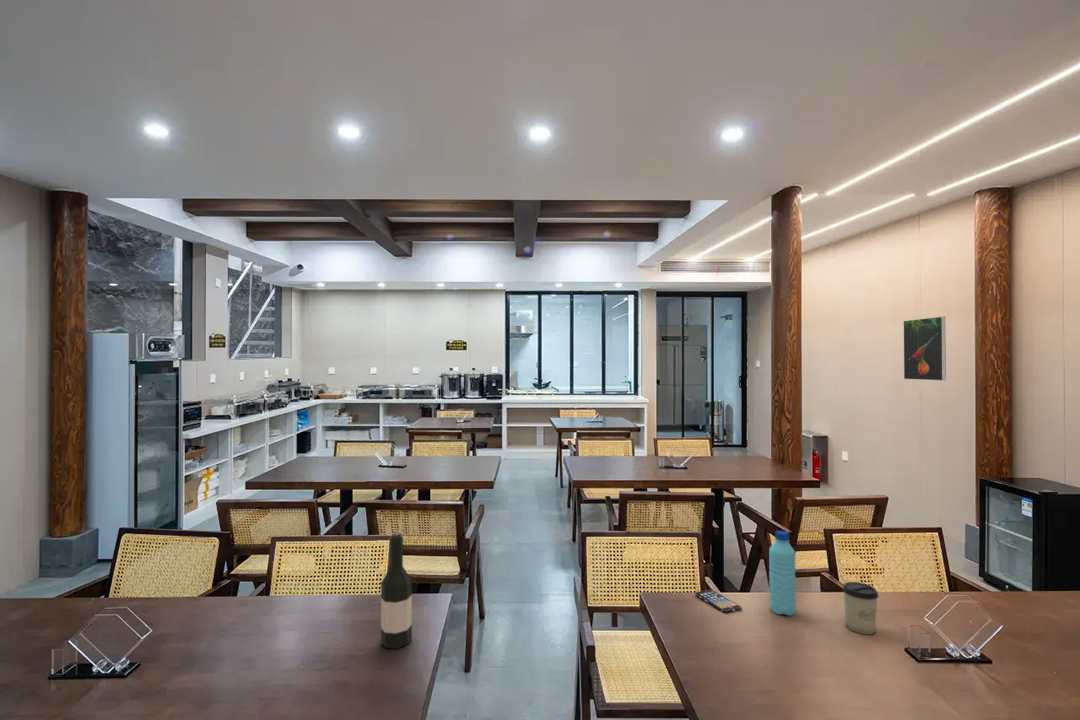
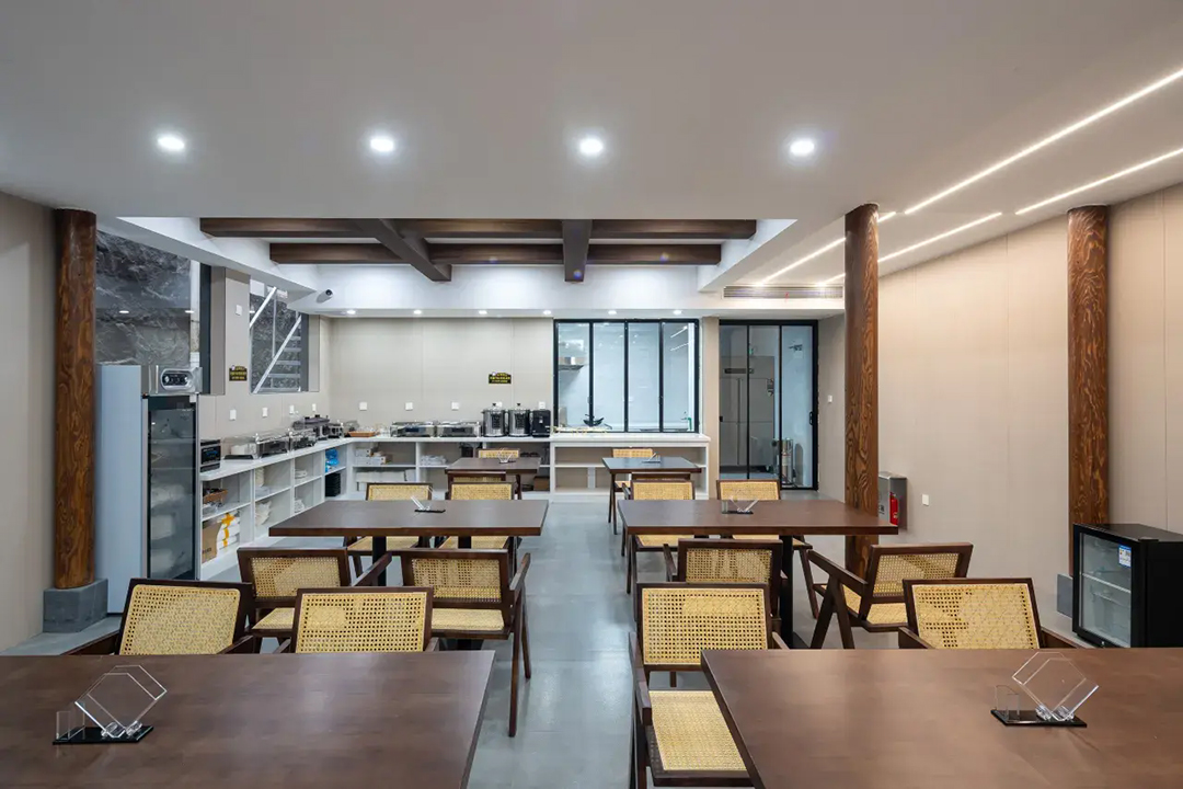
- water bottle (782, 571)
- wine bottle (396, 587)
- smartphone (717, 600)
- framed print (923, 349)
- cup (860, 607)
